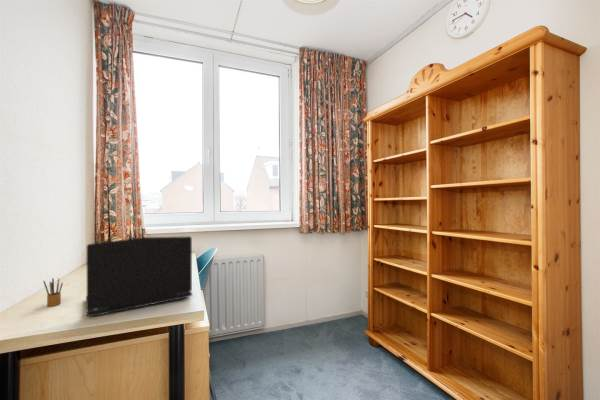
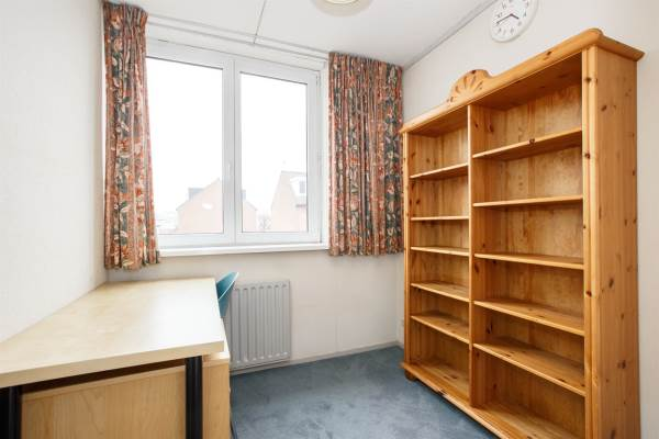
- pencil box (53, 291)
- laptop (139, 266)
